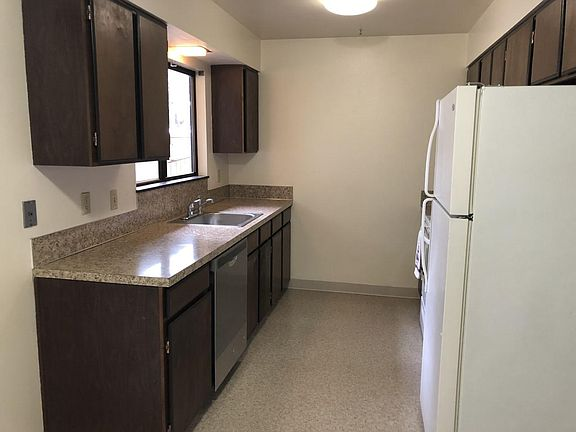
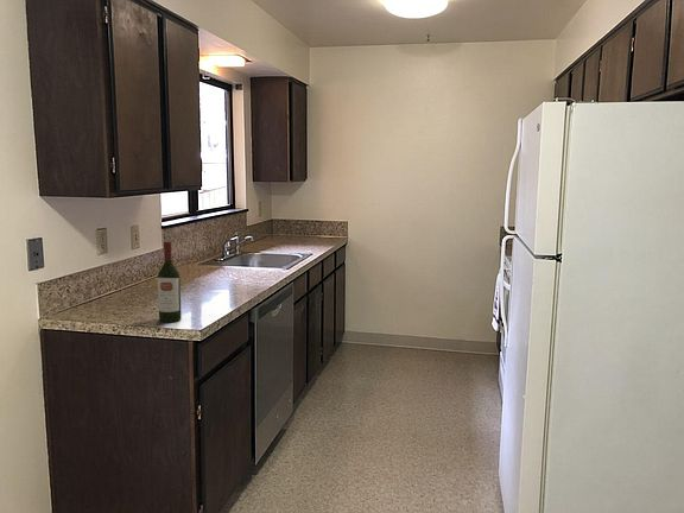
+ wine bottle (169, 280)
